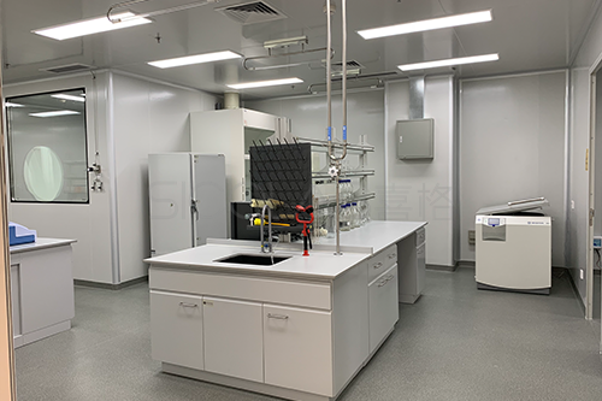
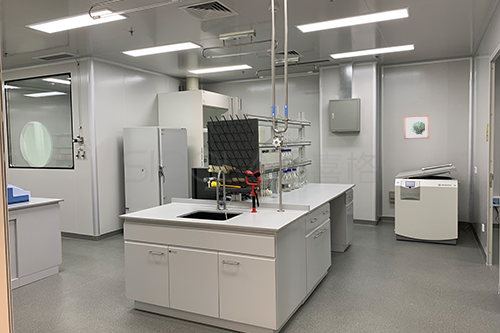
+ wall art (416, 127)
